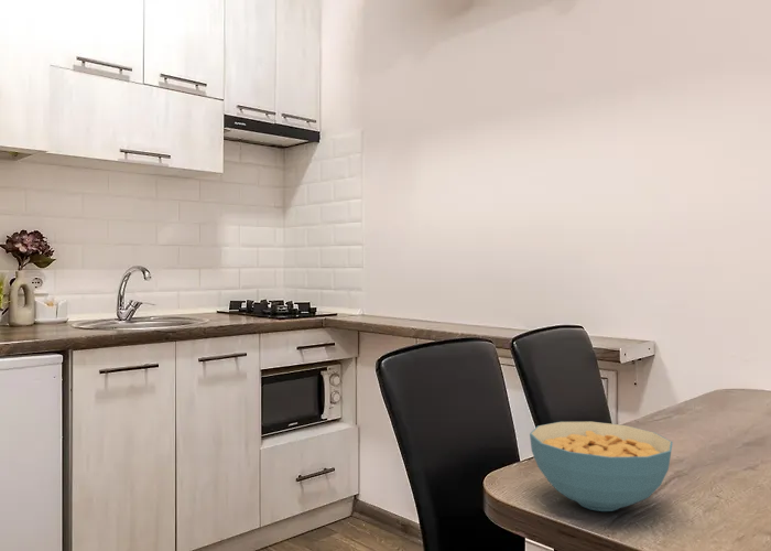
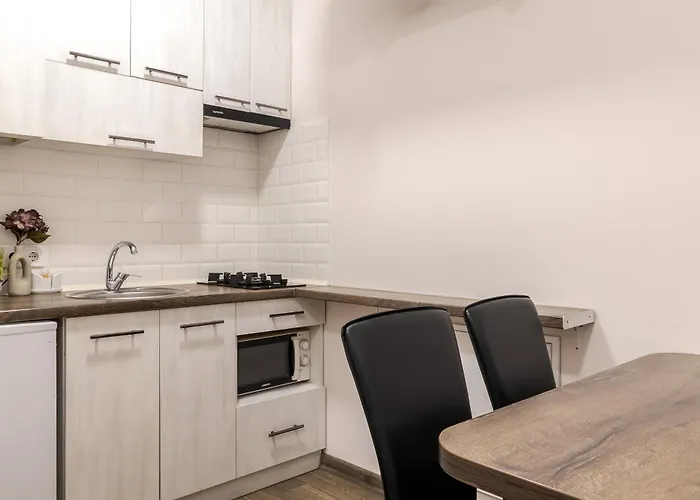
- cereal bowl (599, 471)
